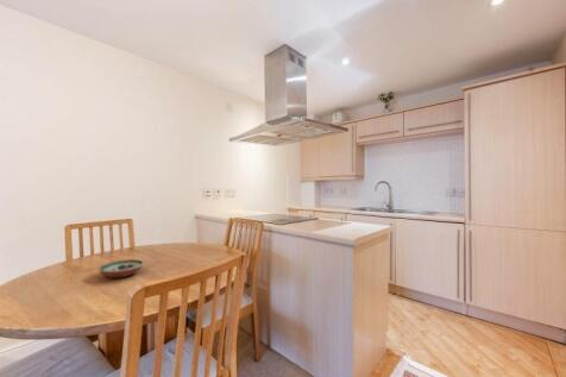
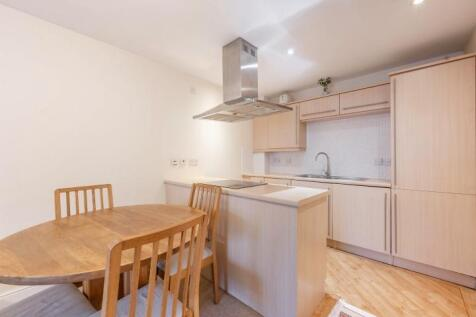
- decorative bowl (121, 269)
